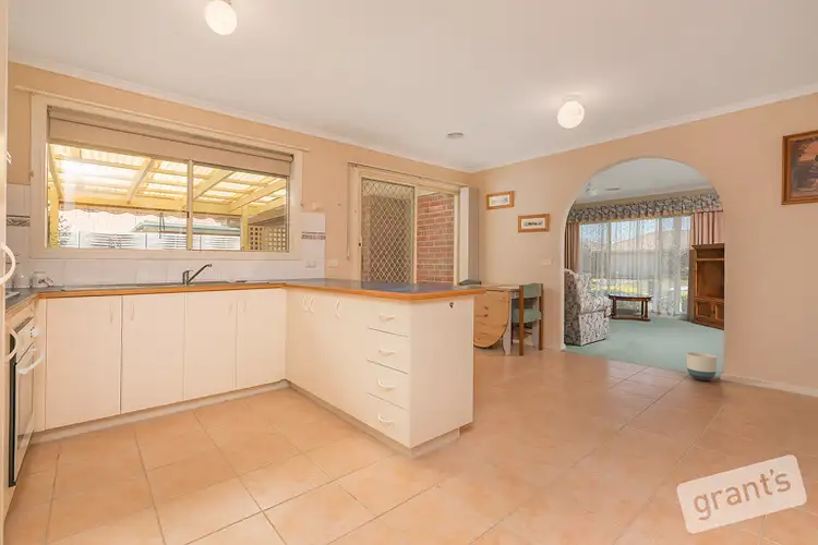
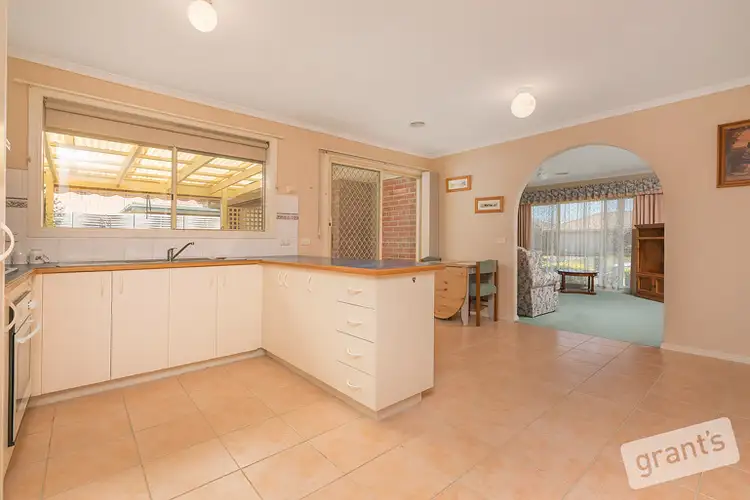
- planter (701, 366)
